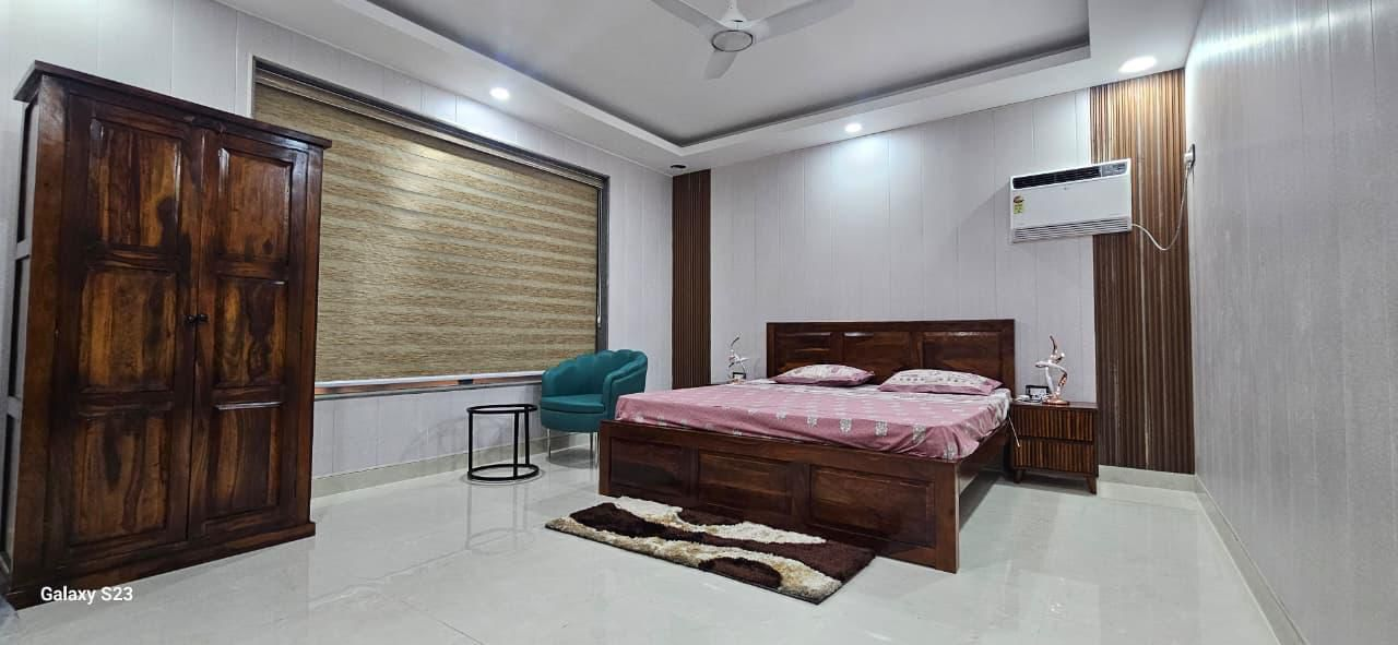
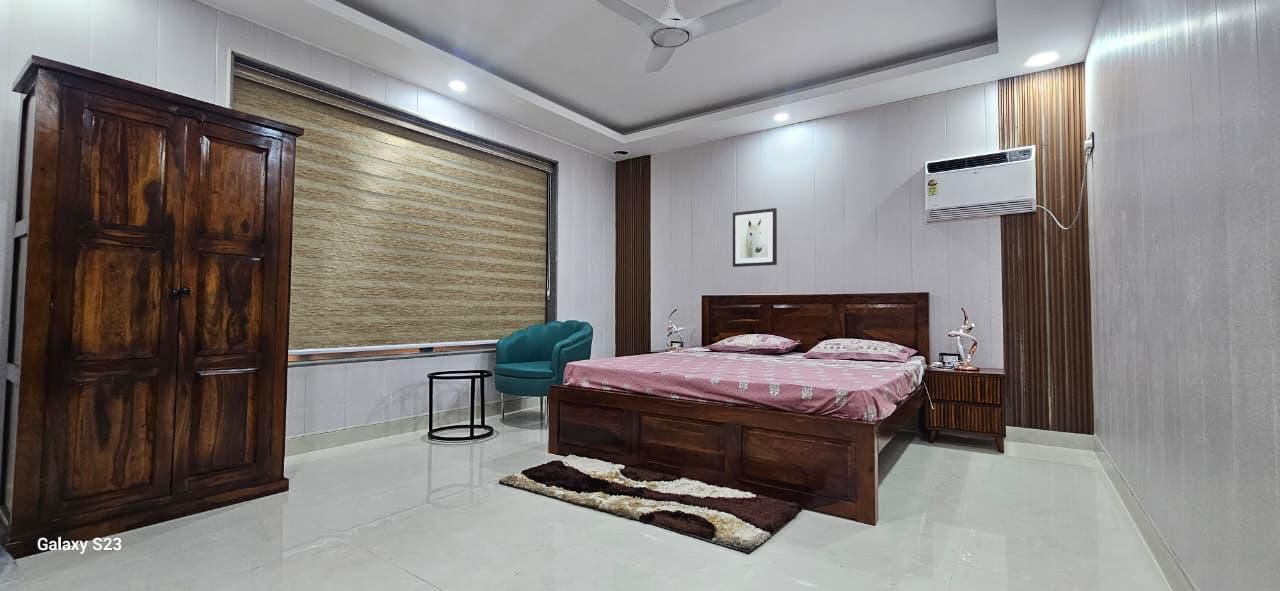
+ wall art (754, 238)
